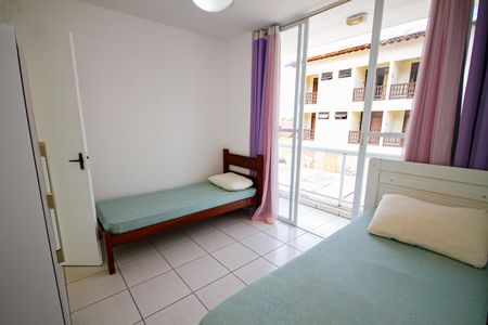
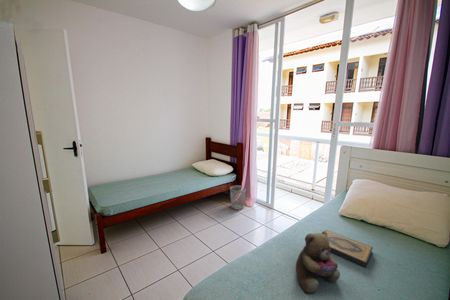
+ teddy bear (314, 256)
+ hardback book (343, 246)
+ wastebasket (237, 197)
